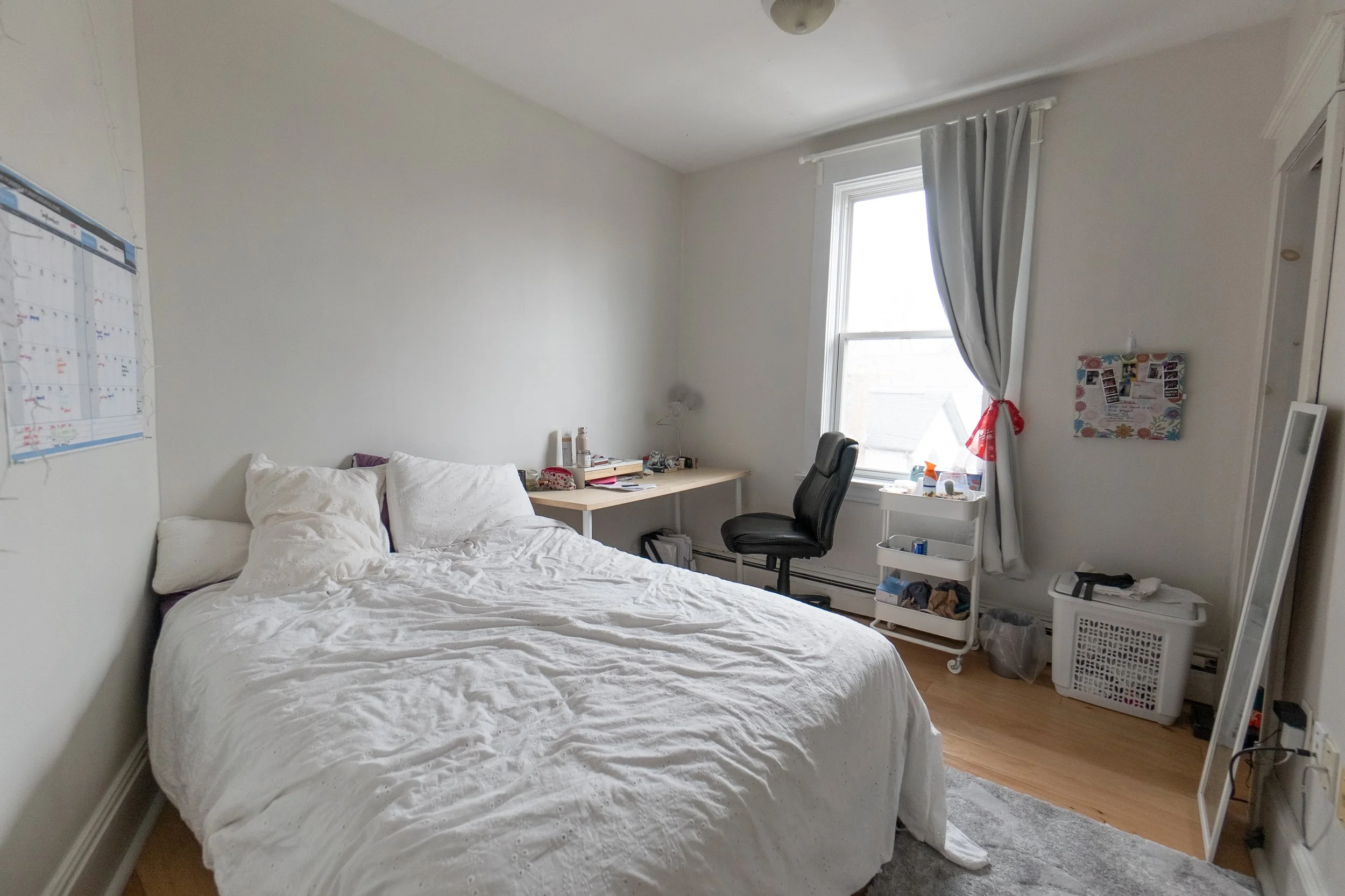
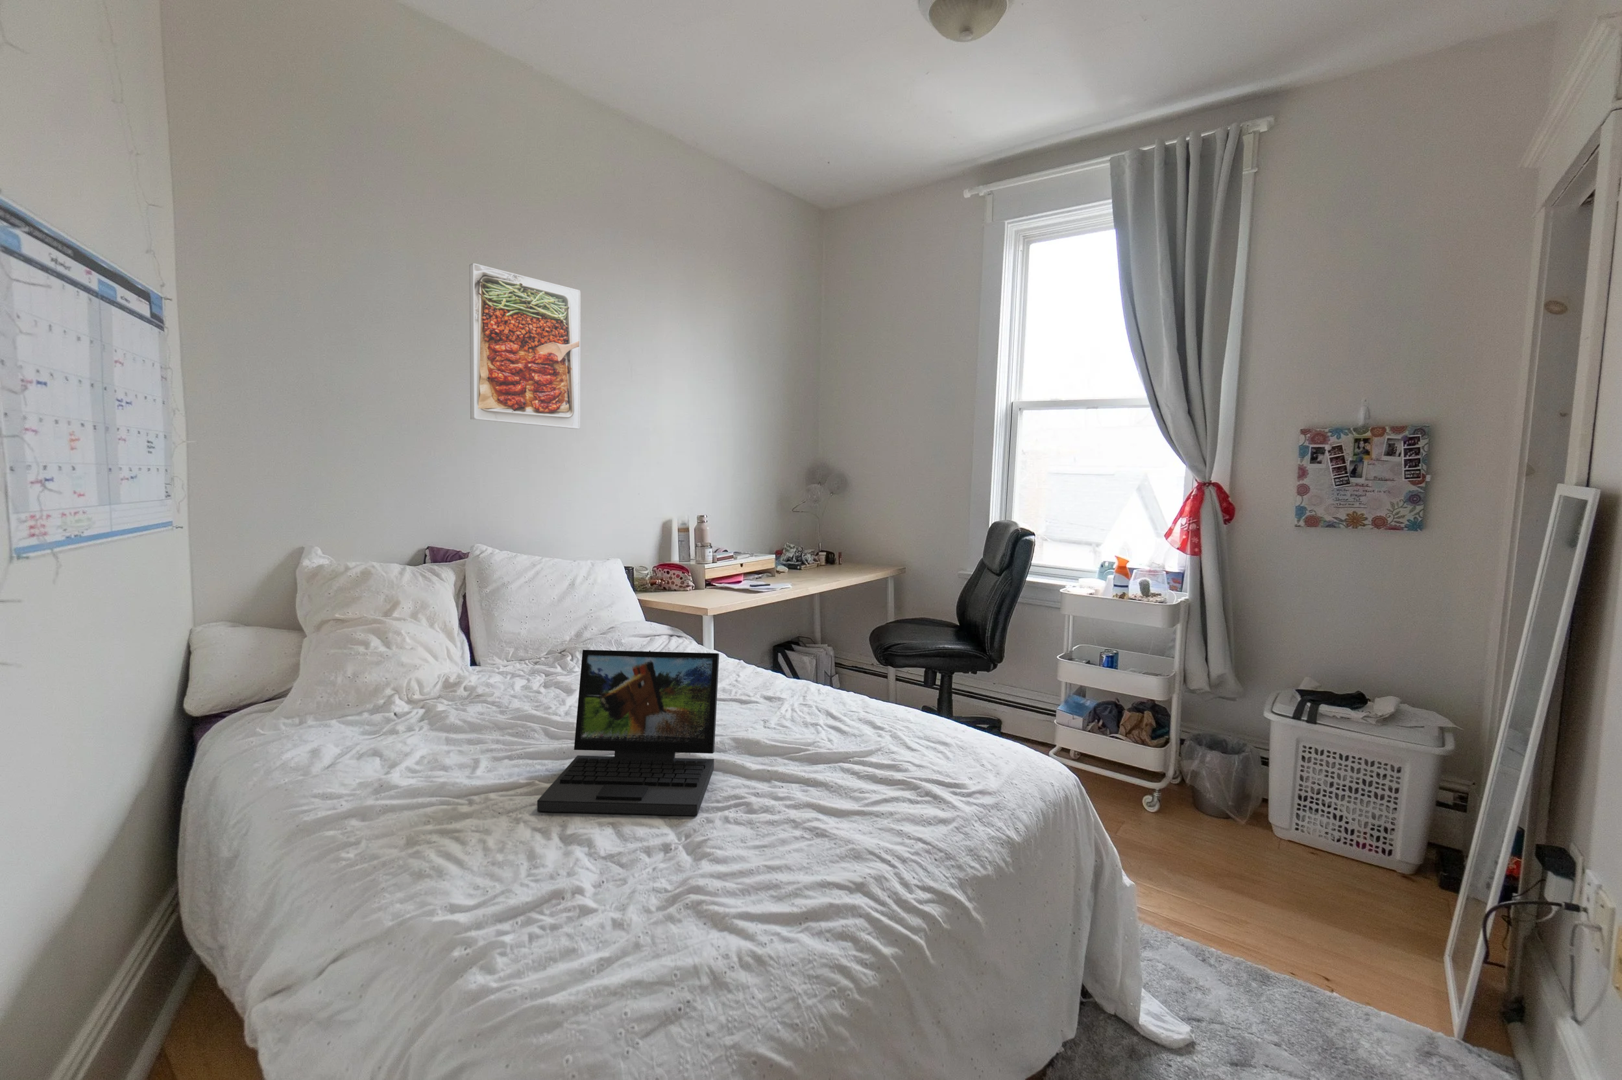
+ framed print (528, 351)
+ laptop (637, 723)
